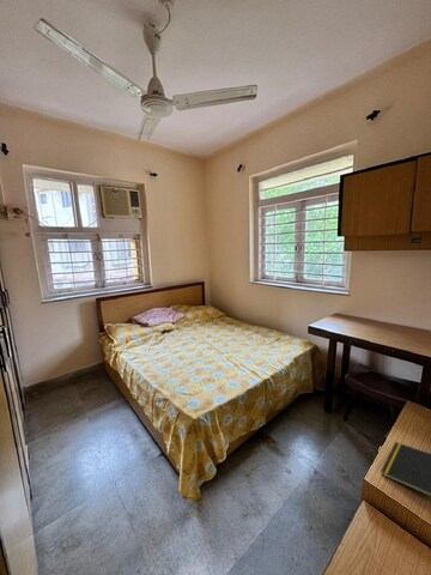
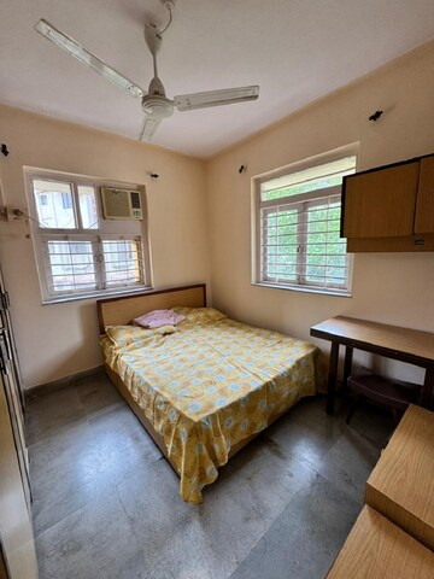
- notepad (412, 466)
